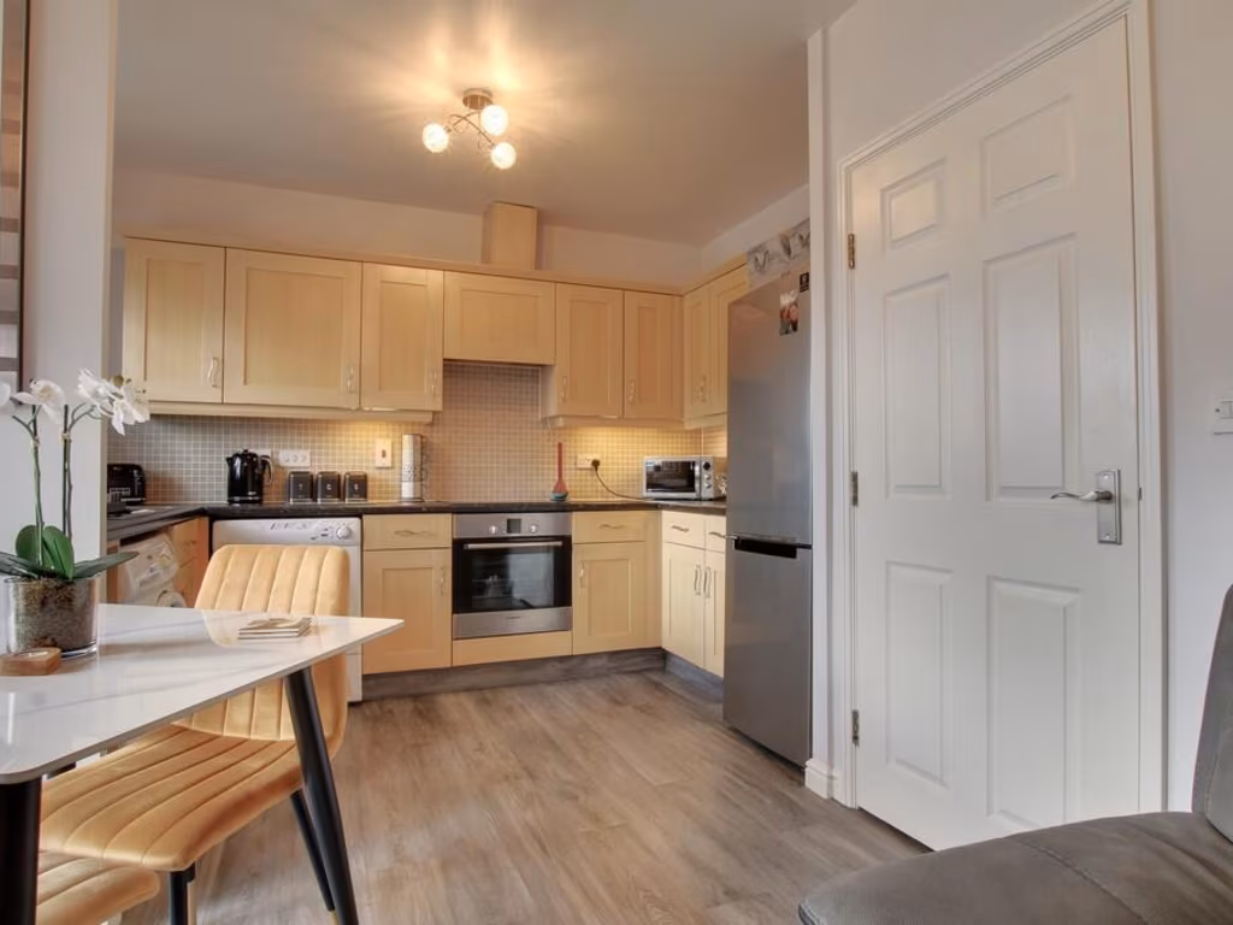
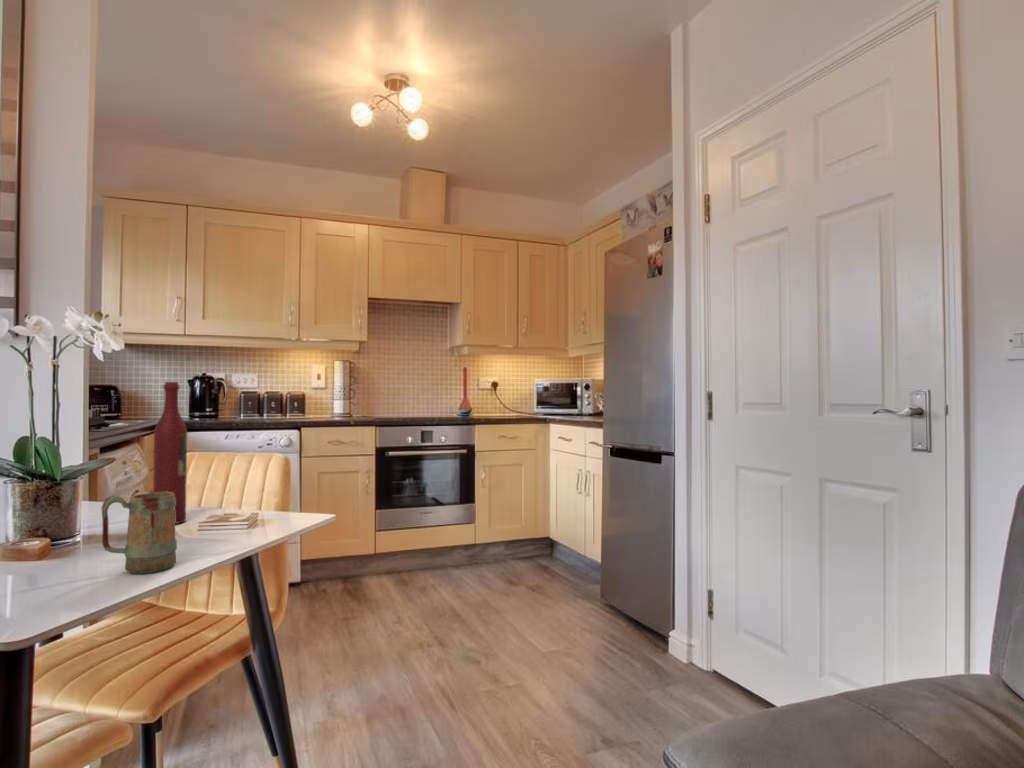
+ wine bottle (170, 451)
+ mug (140, 531)
